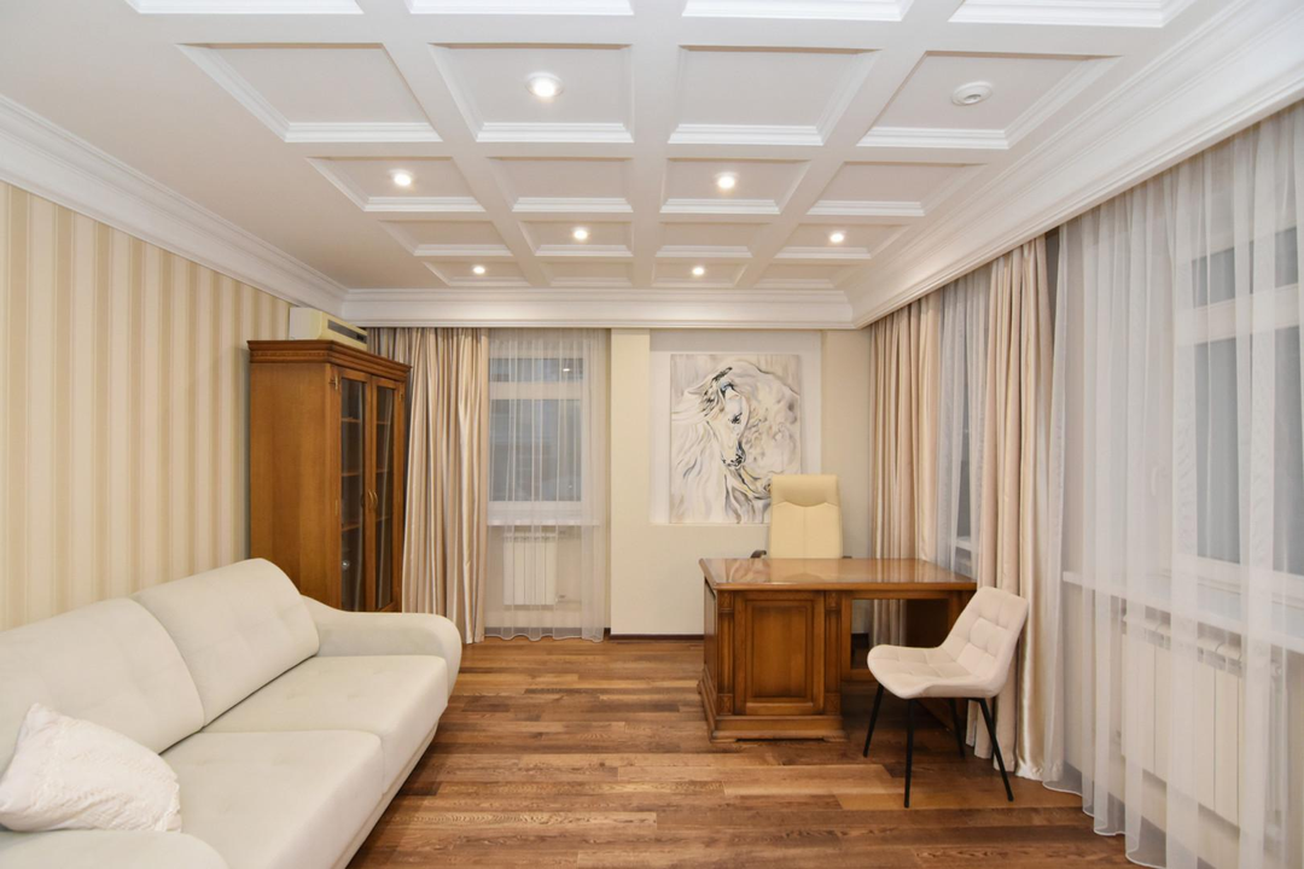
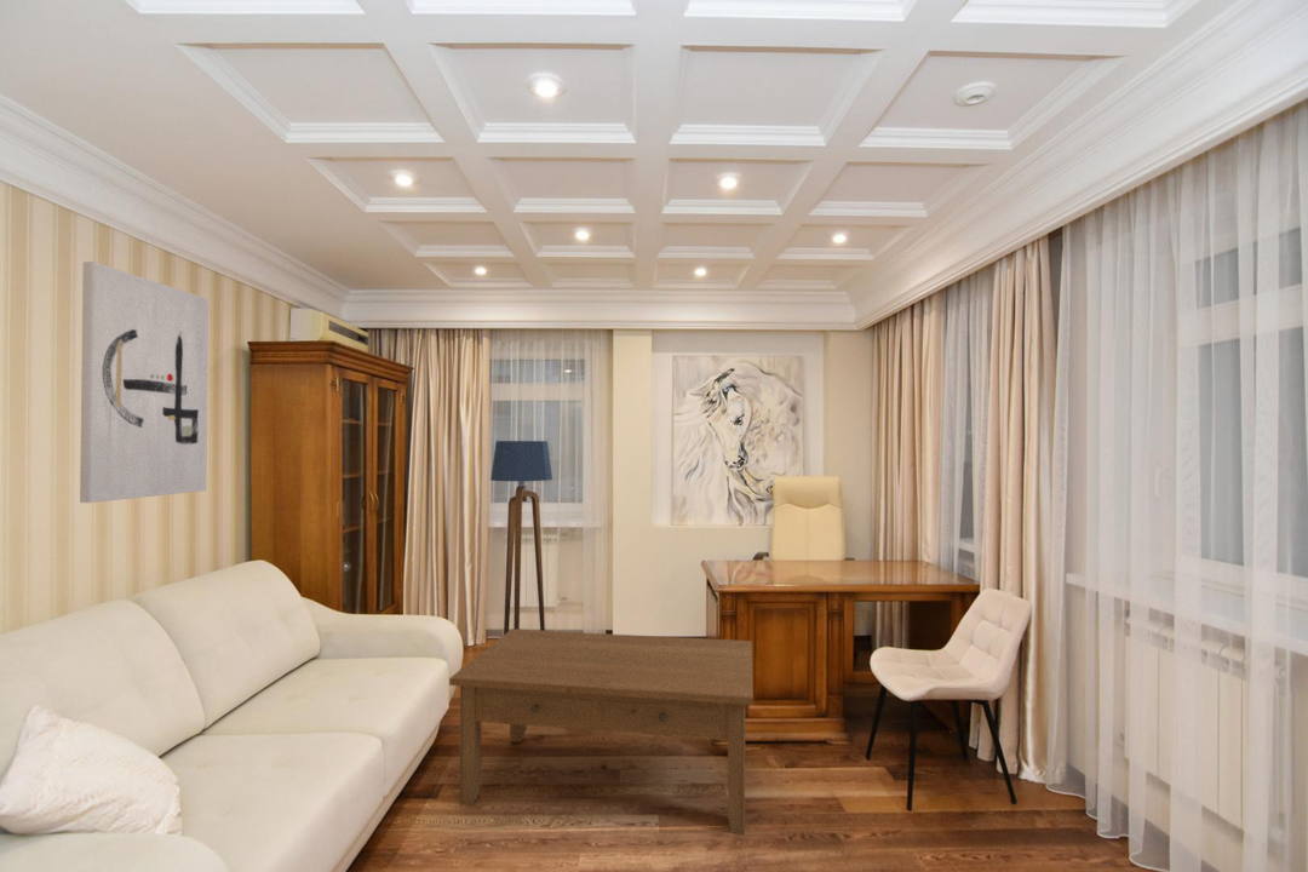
+ floor lamp (520, 544)
+ wall art (150, 389)
+ coffee table (613, 717)
